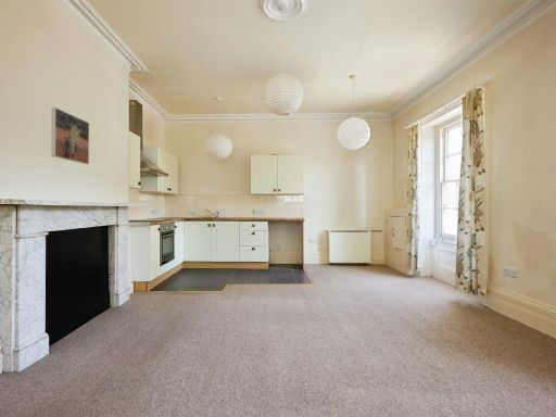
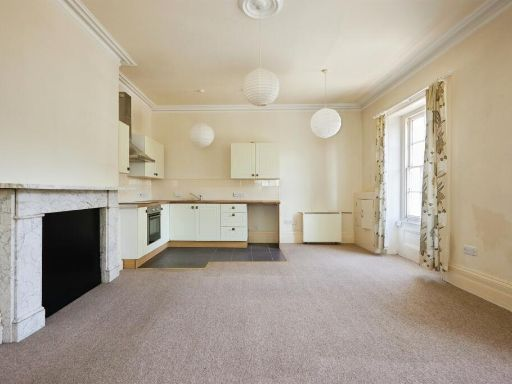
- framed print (72, 138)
